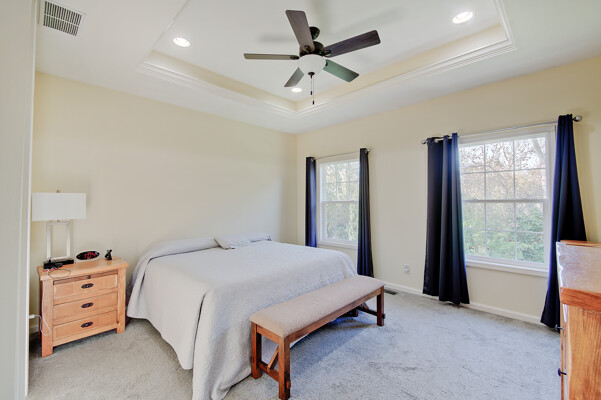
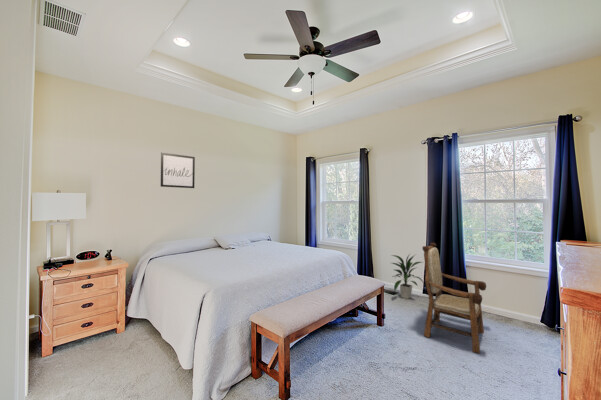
+ armchair (453, 290)
+ wall art (178, 171)
+ indoor plant (404, 274)
